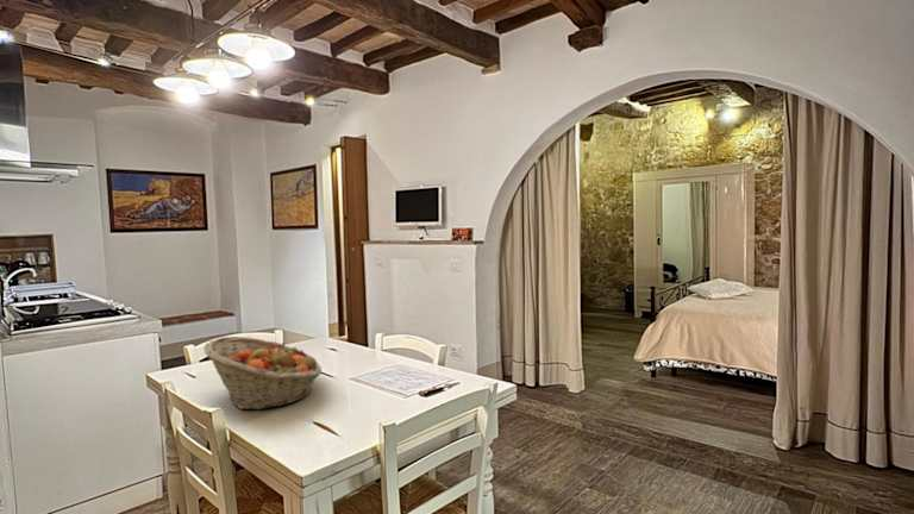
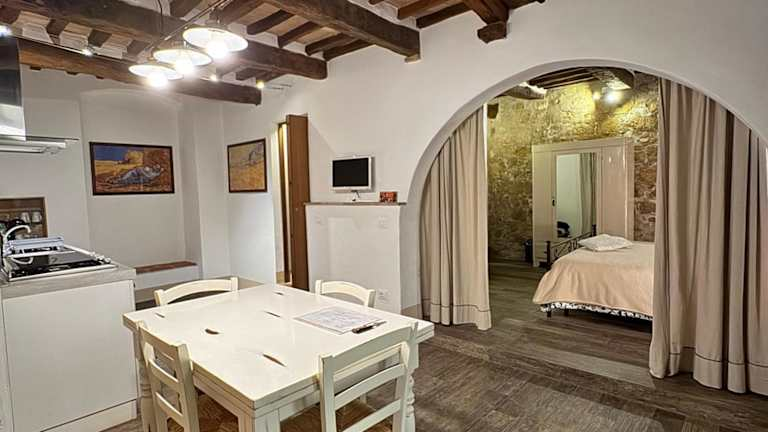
- fruit basket (265, 365)
